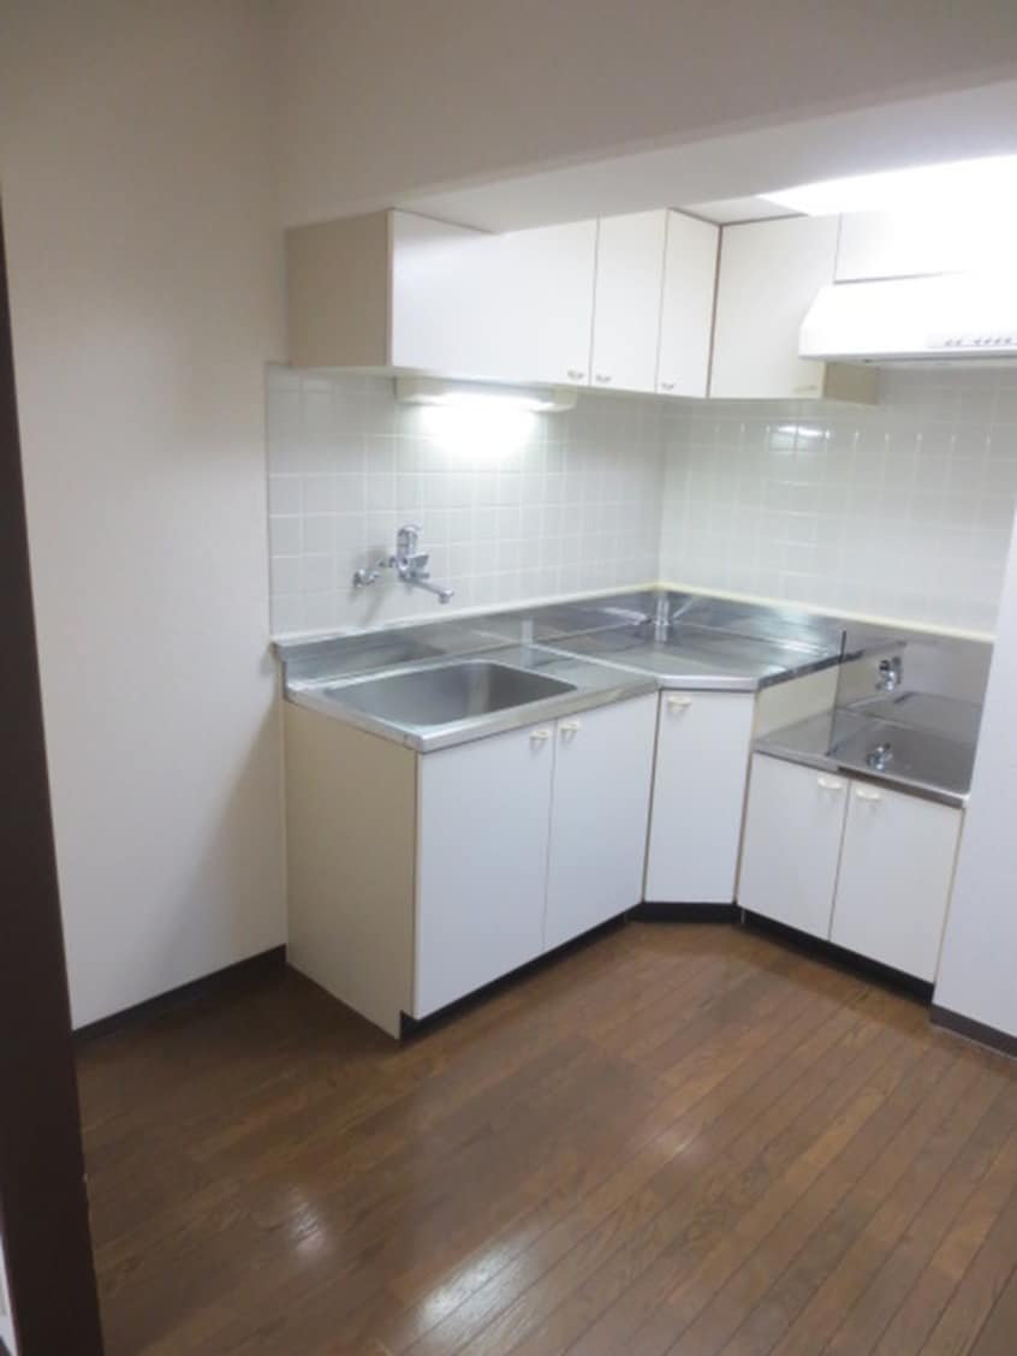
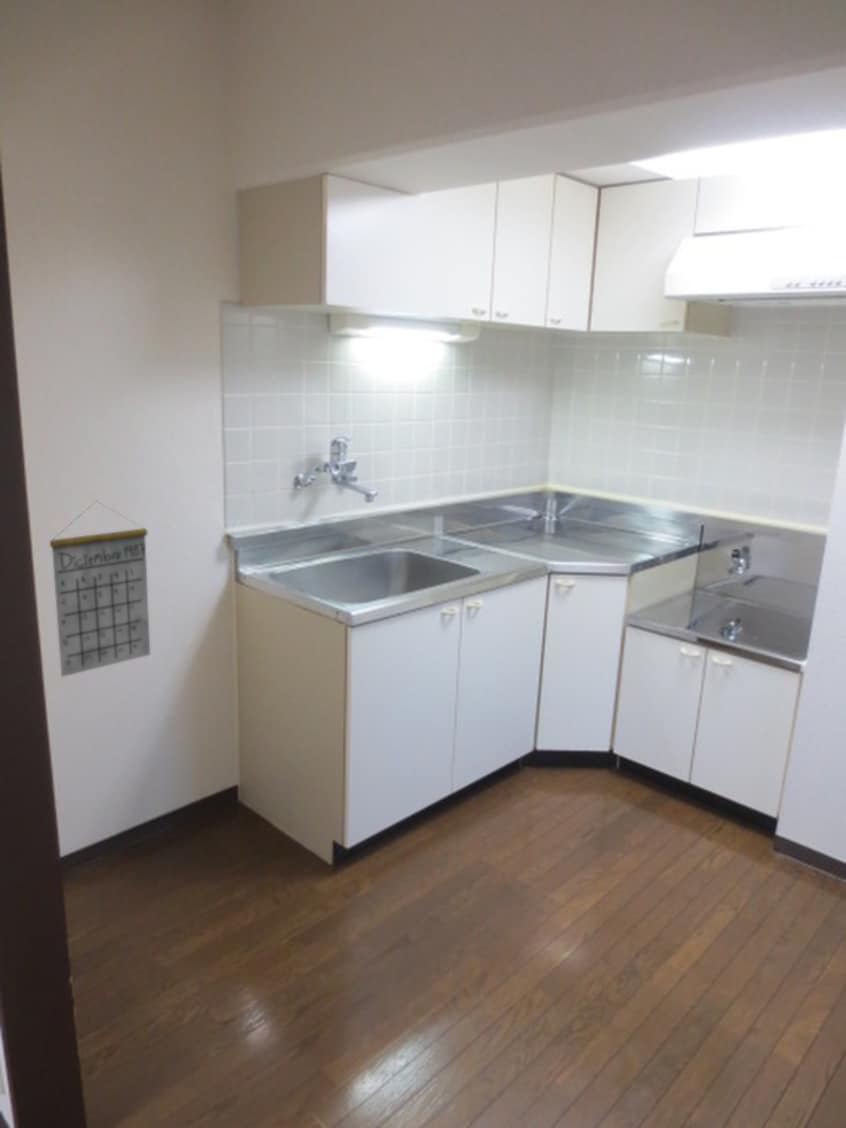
+ calendar (103, 585)
